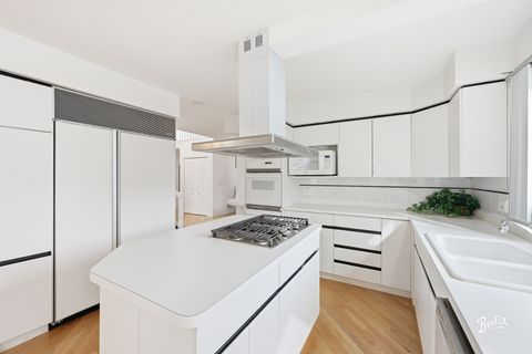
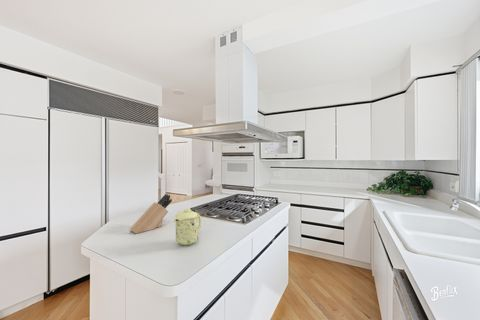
+ knife block (152, 211)
+ mug (188, 225)
